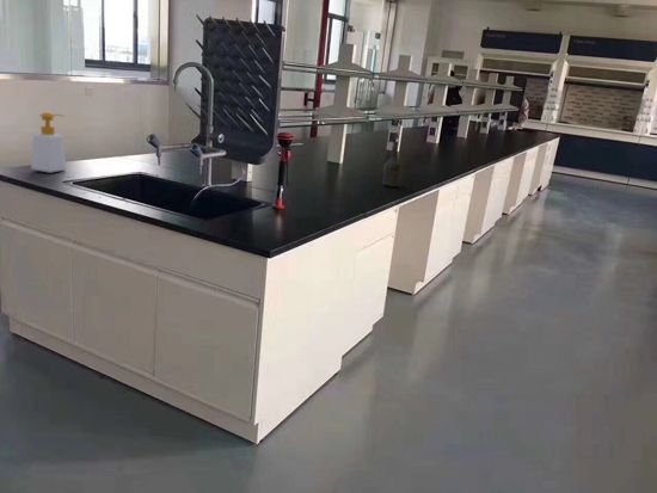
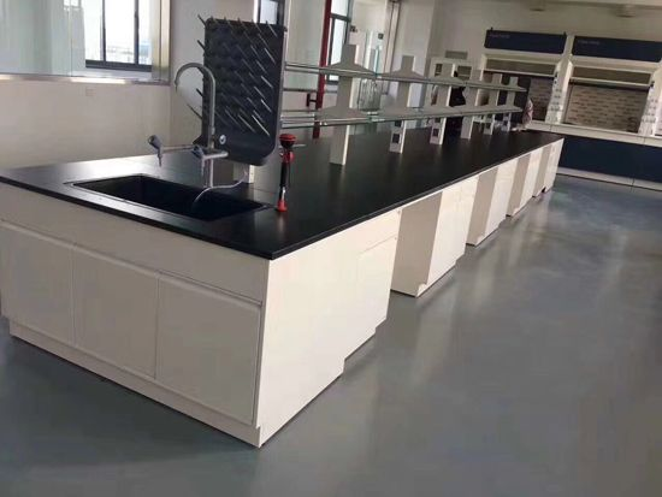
- soap bottle (51, 141)
- bottle (394, 153)
